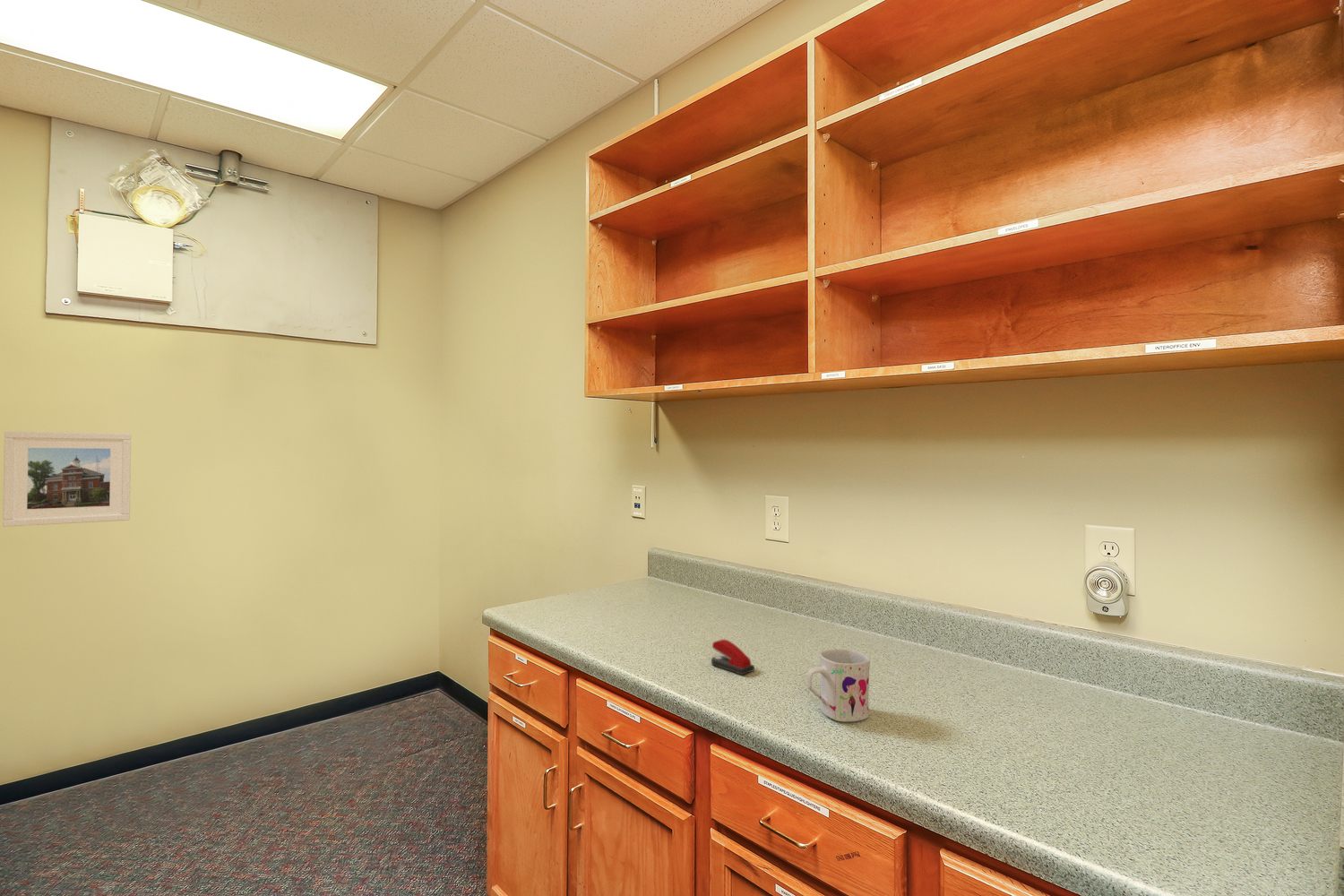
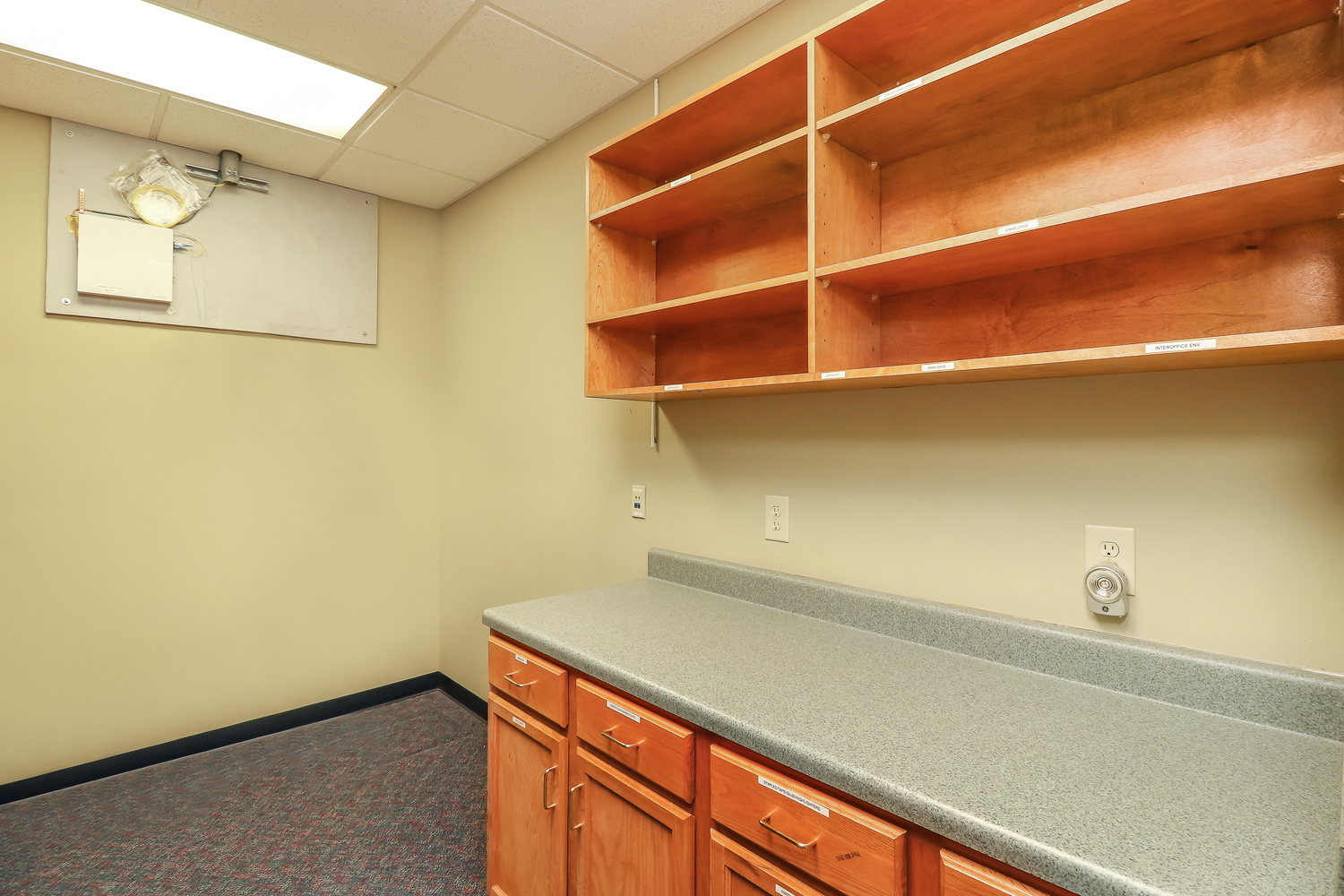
- mug (836, 685)
- stapler (730, 655)
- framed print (70, 478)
